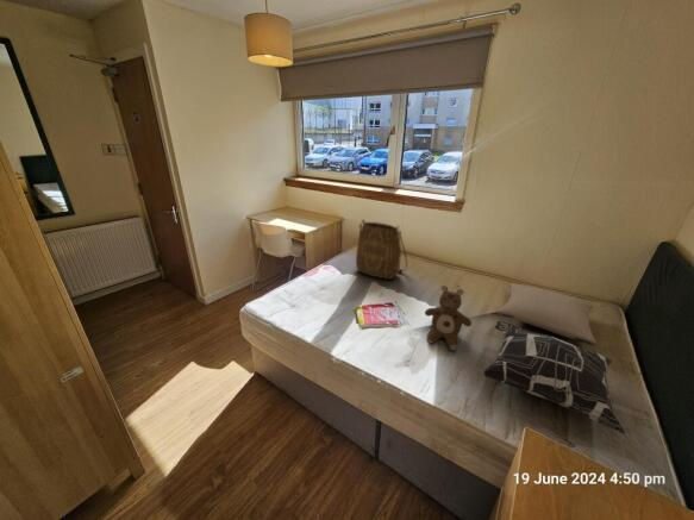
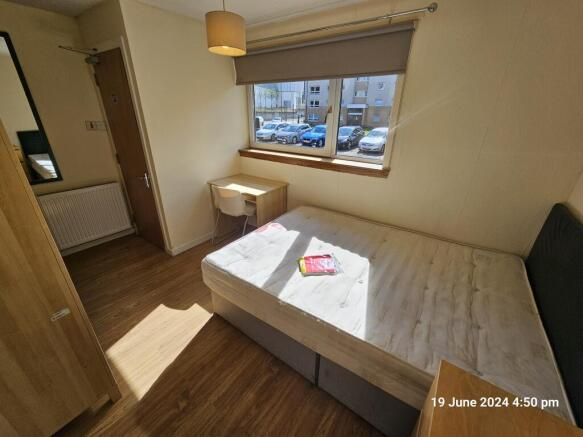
- pillow (545, 309)
- stuffed bear (446, 315)
- tote bag (379, 248)
- decorative pillow (545, 363)
